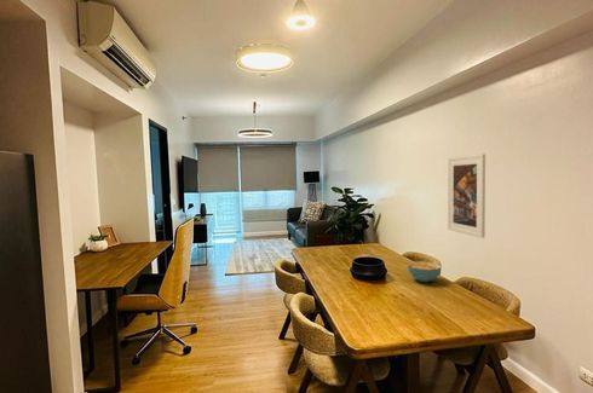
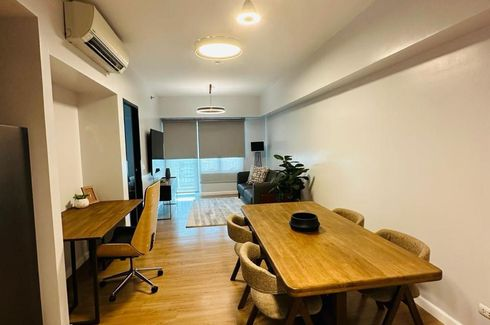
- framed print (465, 195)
- cereal bowl (424, 272)
